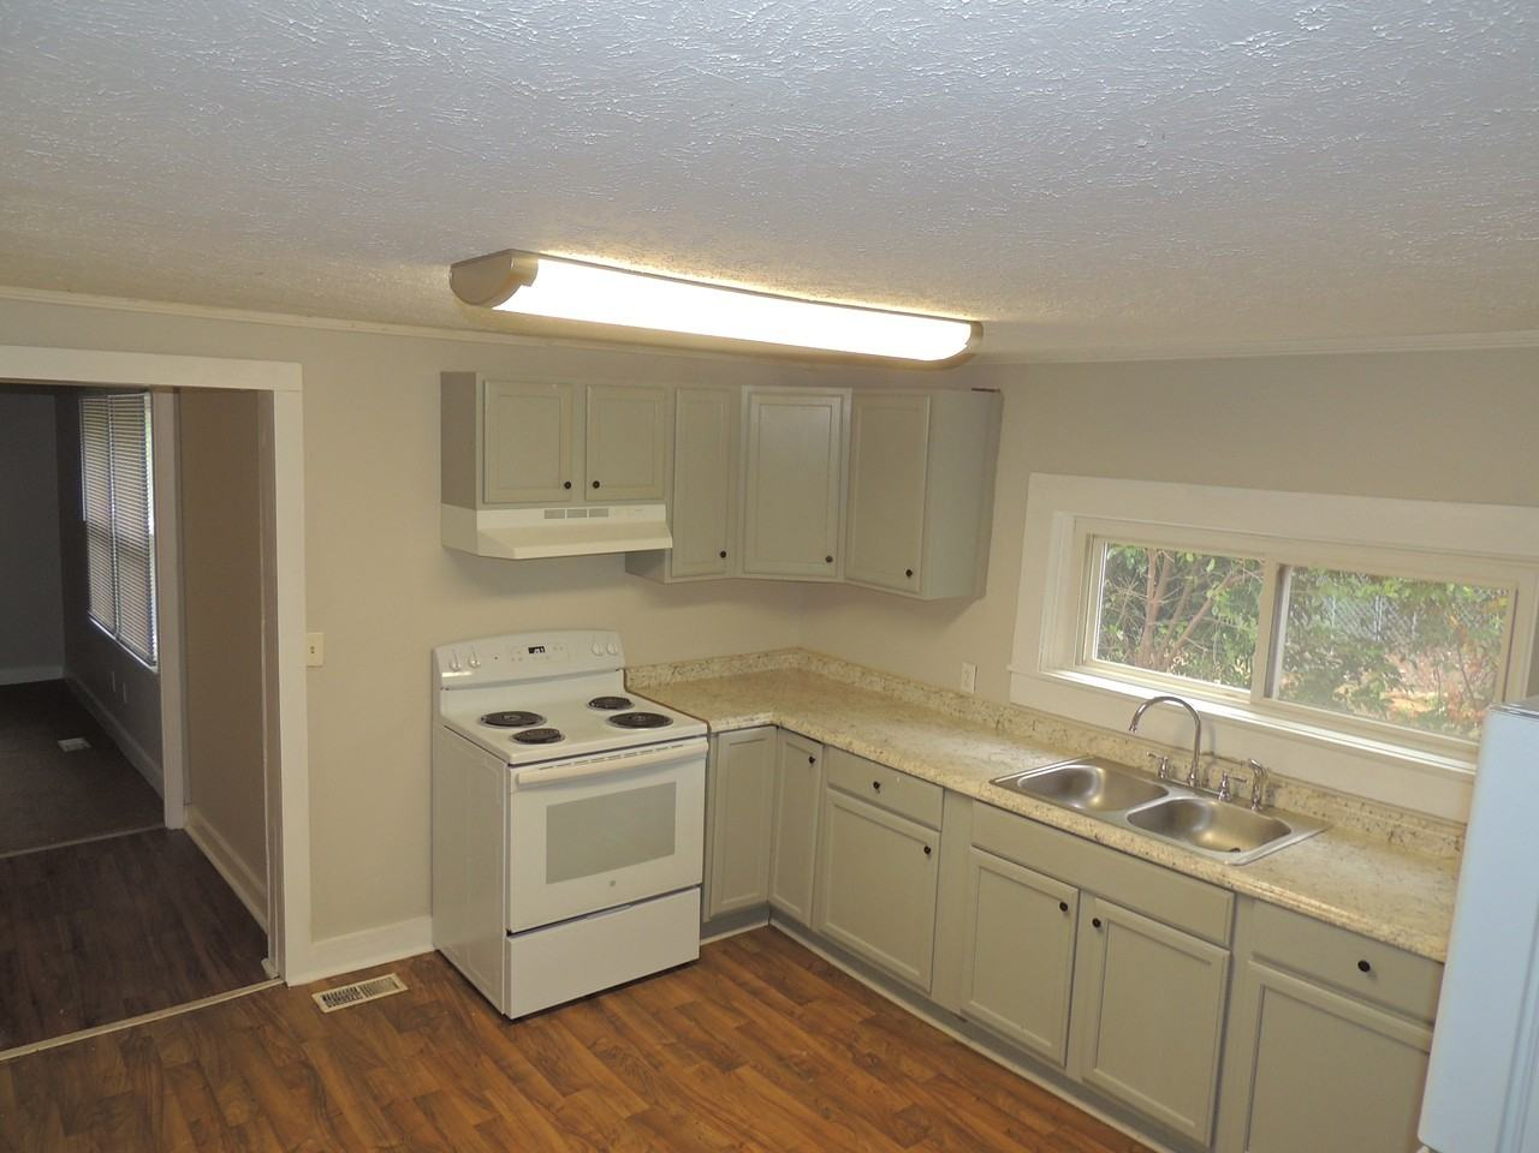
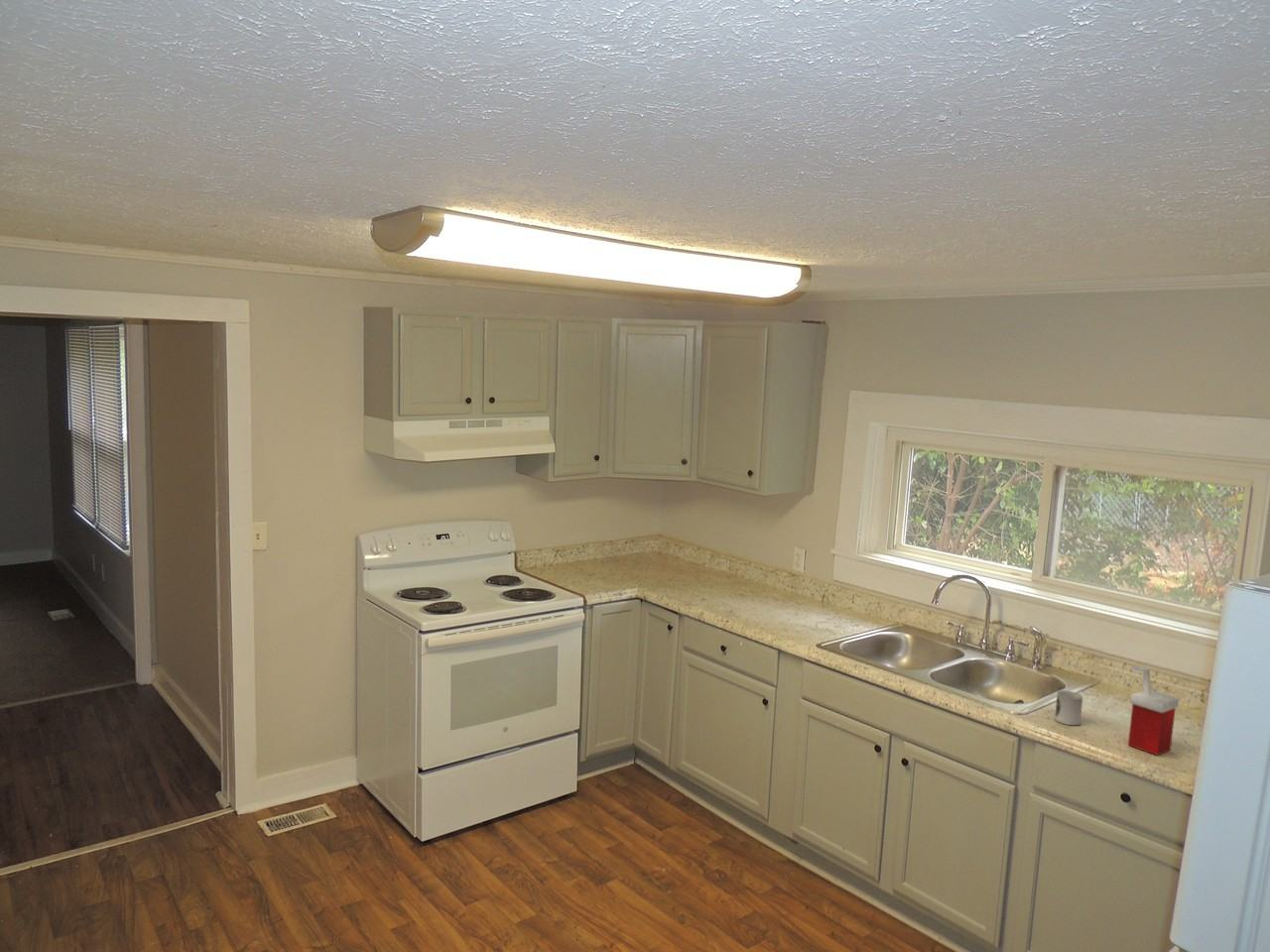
+ cup (1068, 706)
+ soap dispenser (1148, 708)
